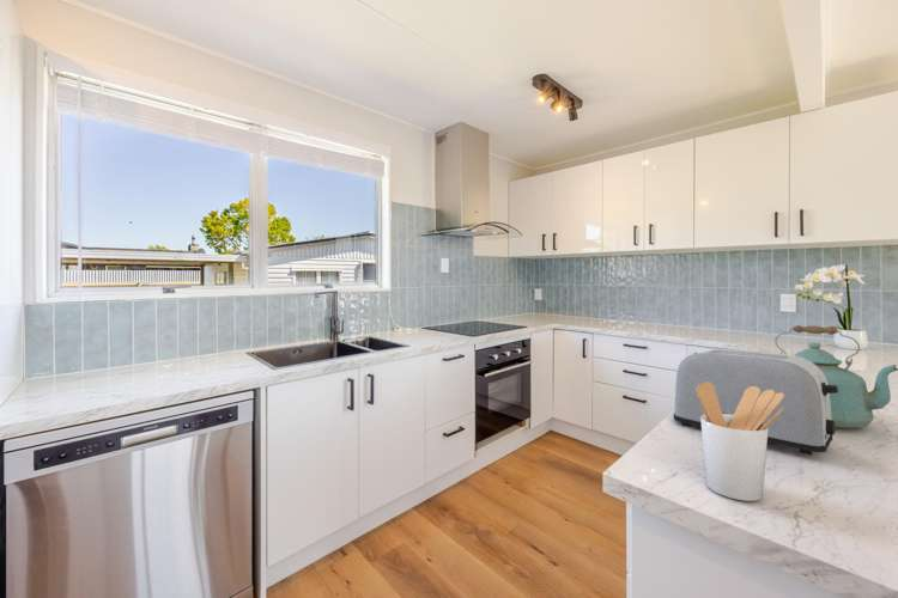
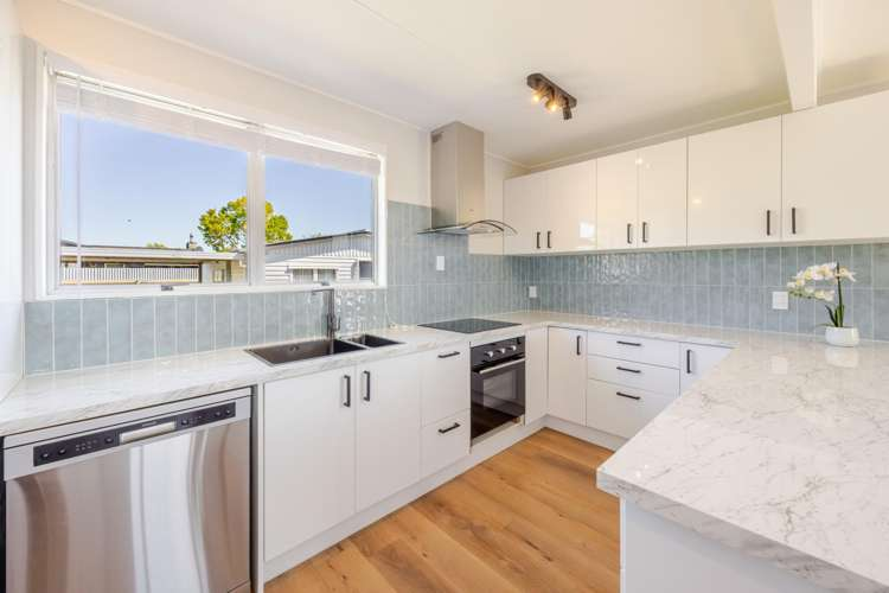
- utensil holder (742, 437)
- kettle (825, 373)
- toaster (744, 391)
